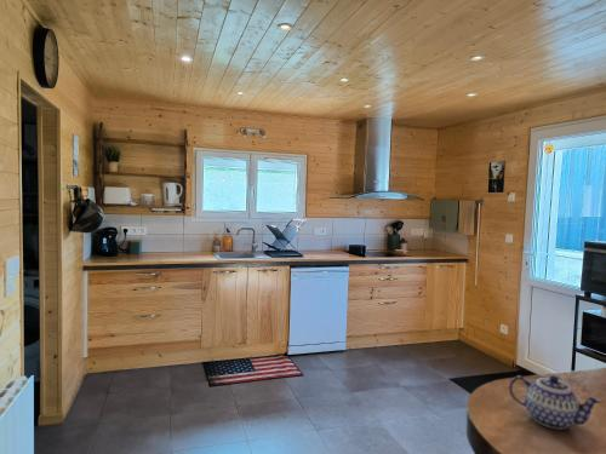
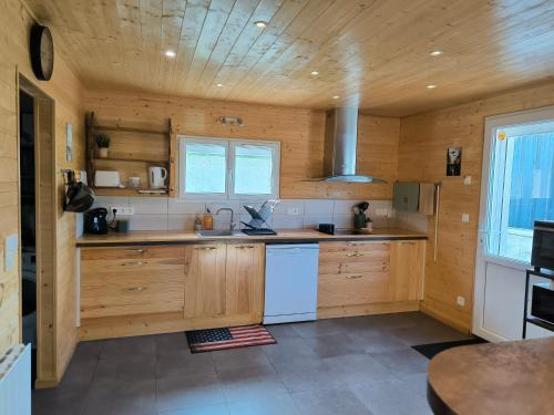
- teapot (551, 398)
